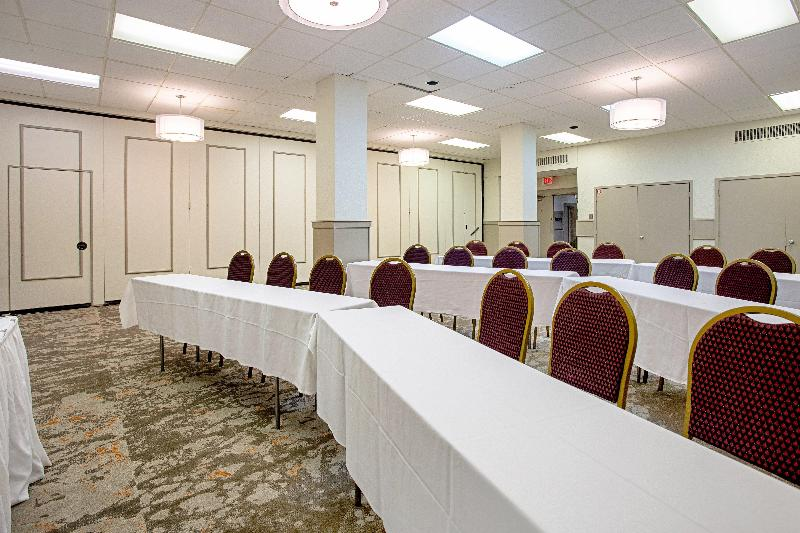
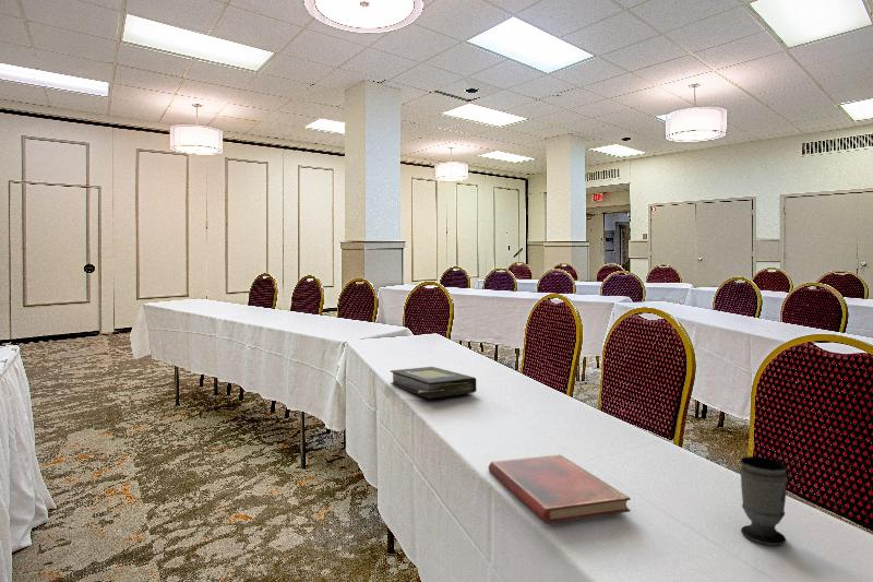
+ diary (552, 484)
+ cup (763, 499)
+ book (428, 380)
